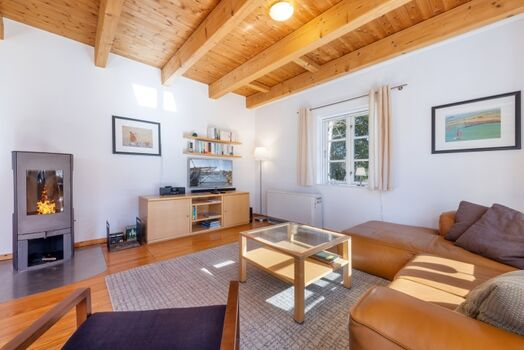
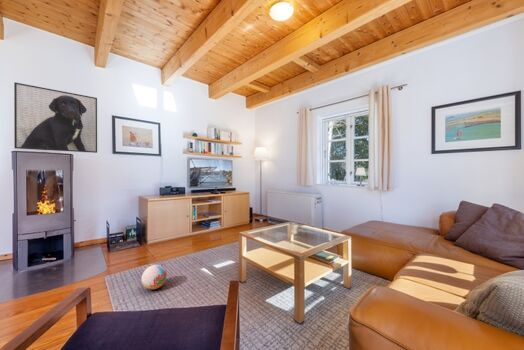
+ ball (154, 276)
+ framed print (59, 120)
